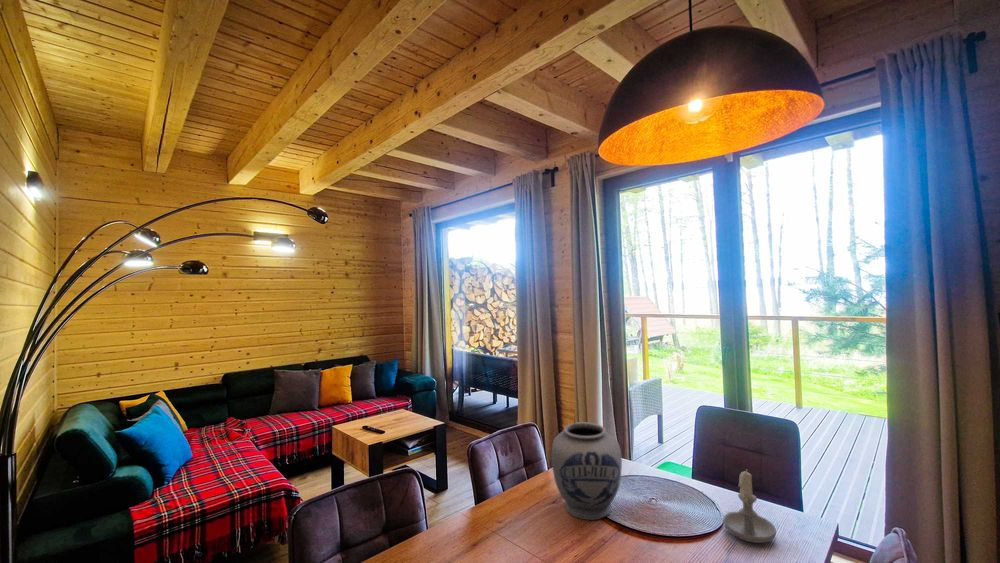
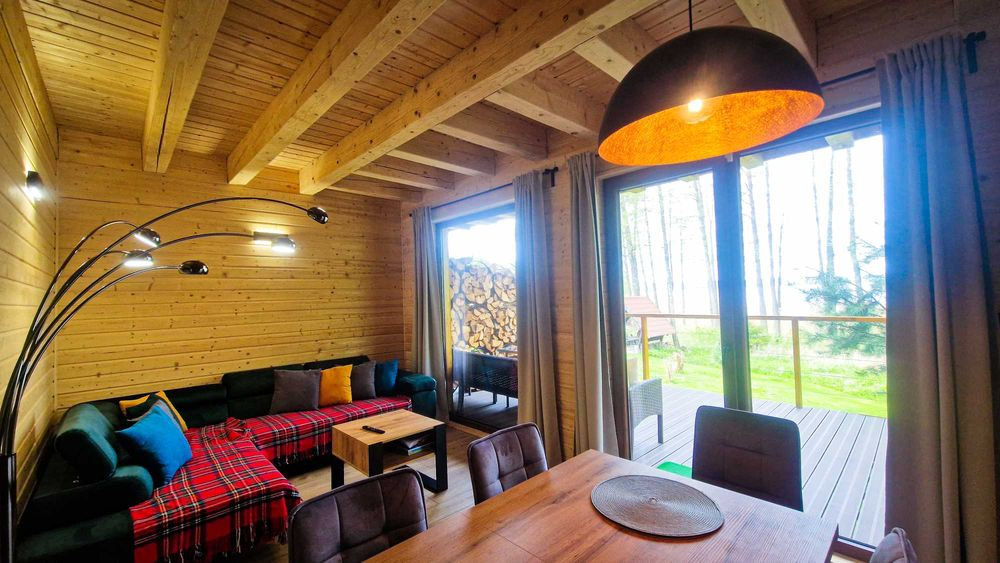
- candle (747, 501)
- vase (586, 468)
